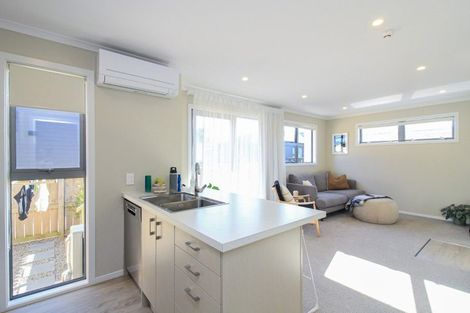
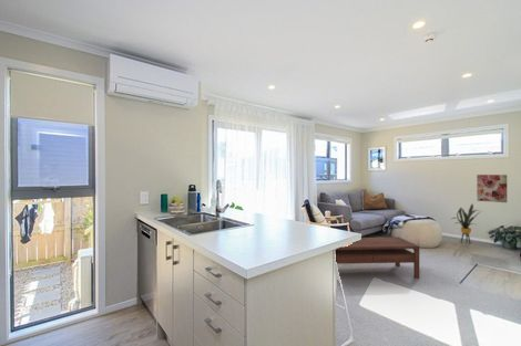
+ house plant (468, 223)
+ coffee table (365, 256)
+ wall art (491, 188)
